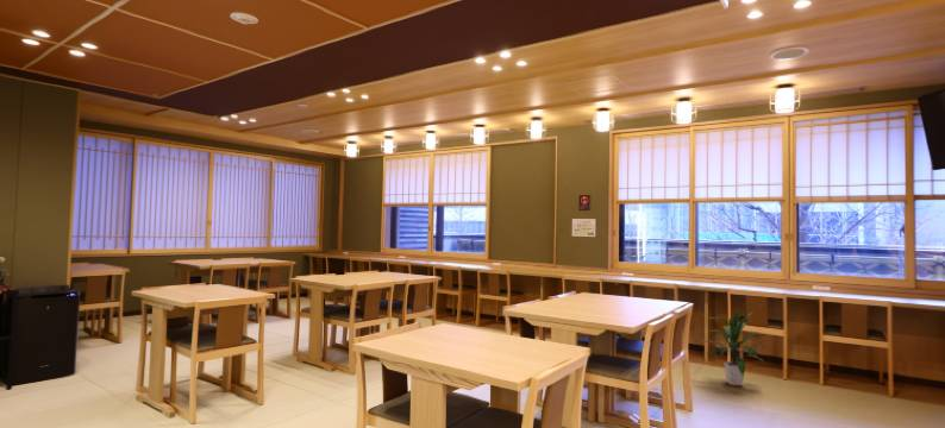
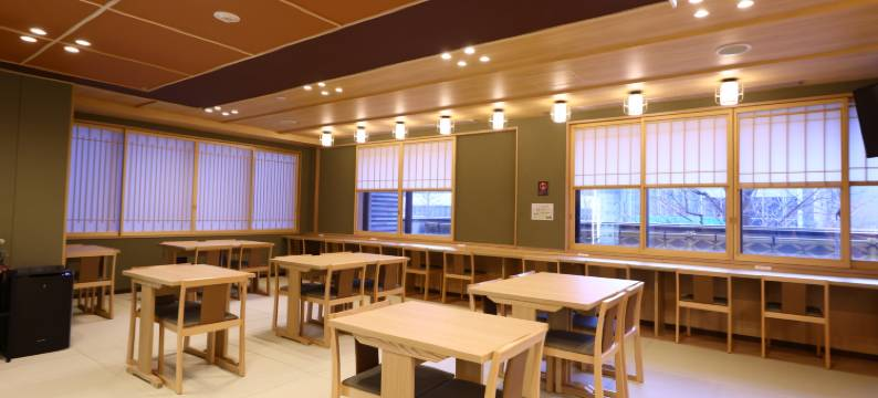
- indoor plant (733, 347)
